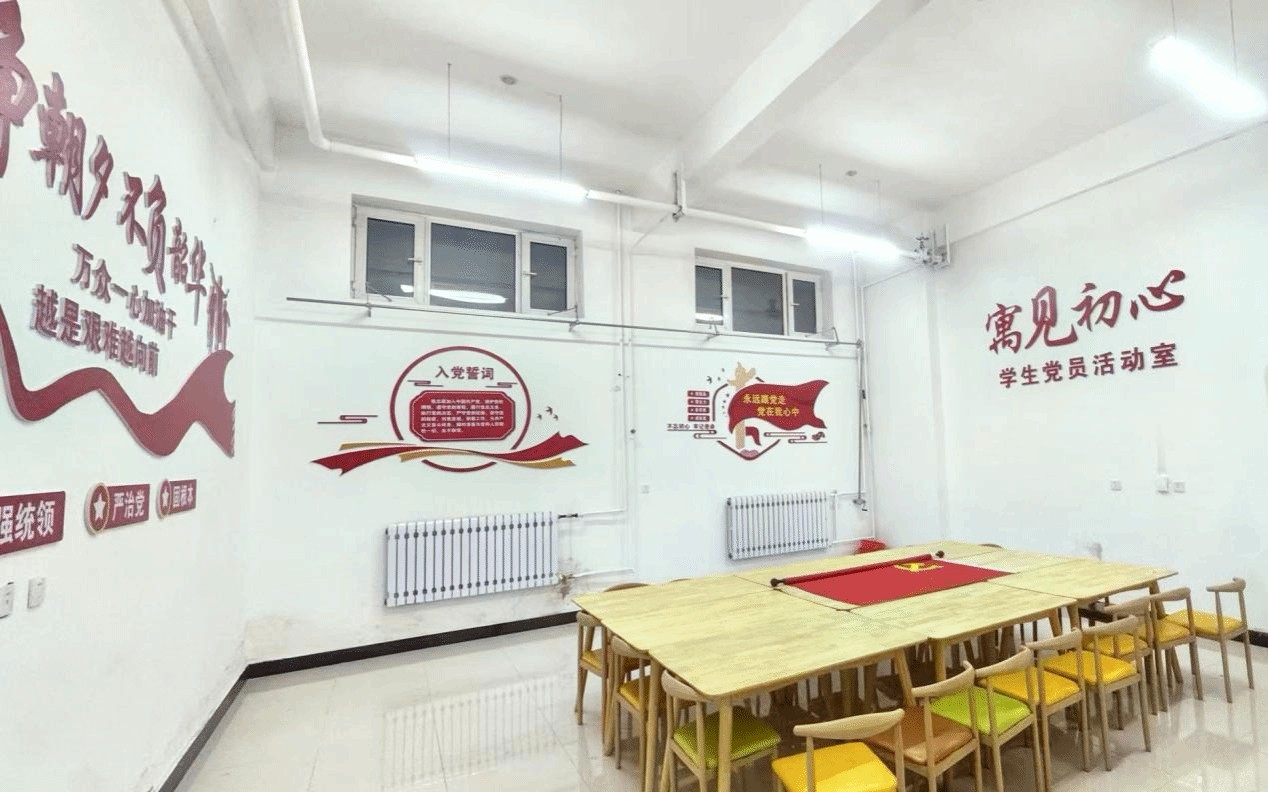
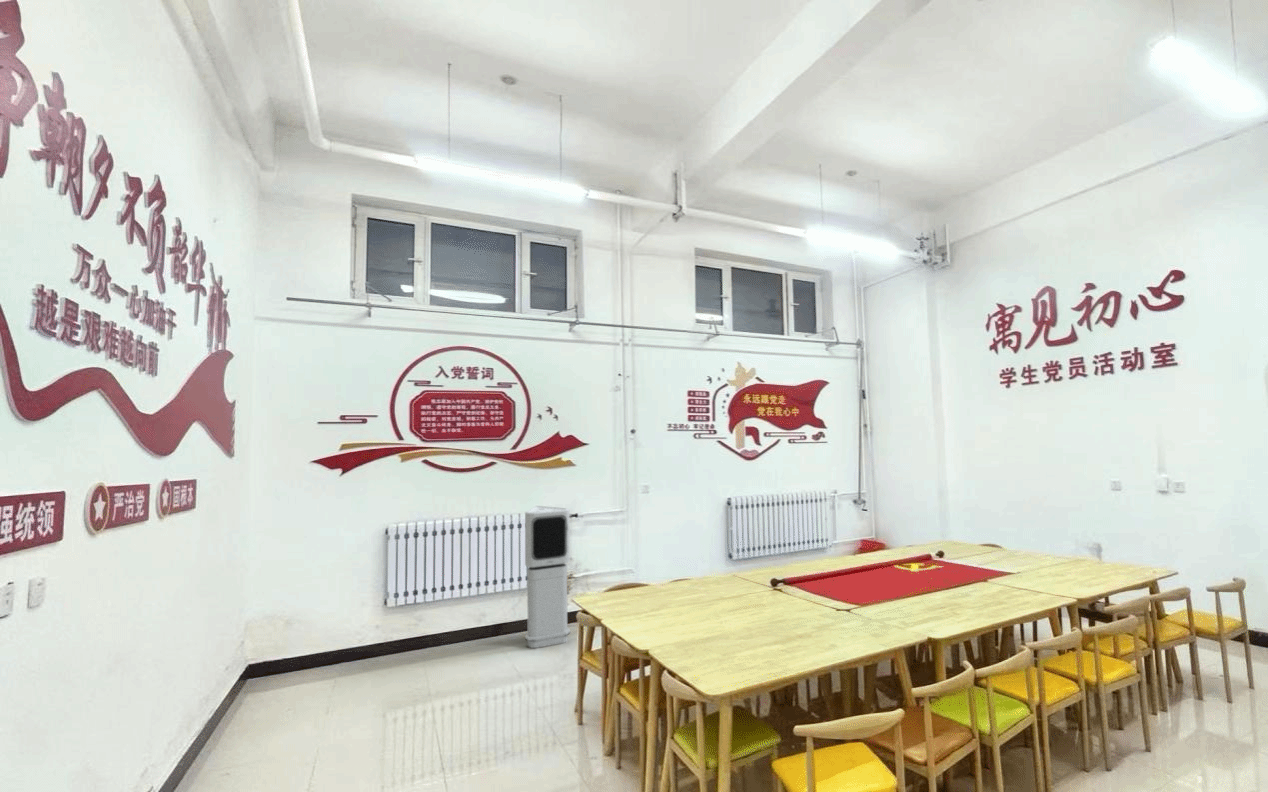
+ air purifier (543, 573)
